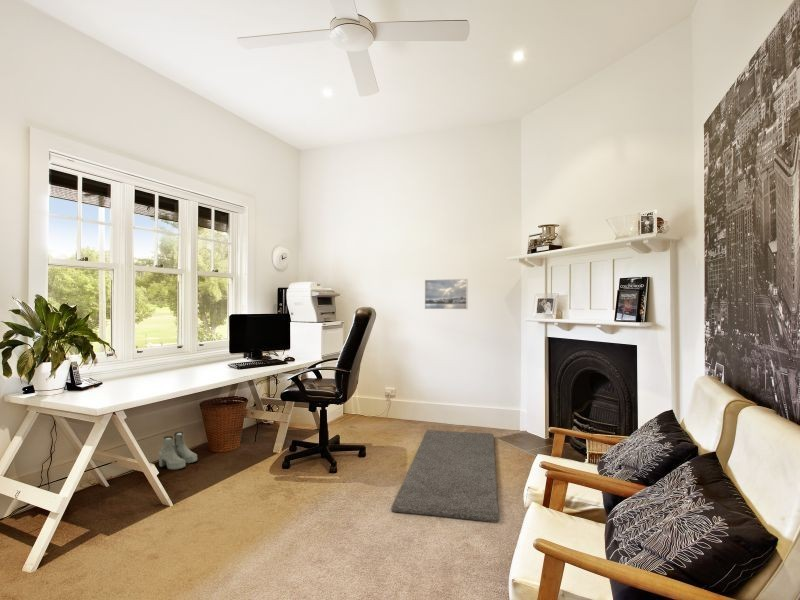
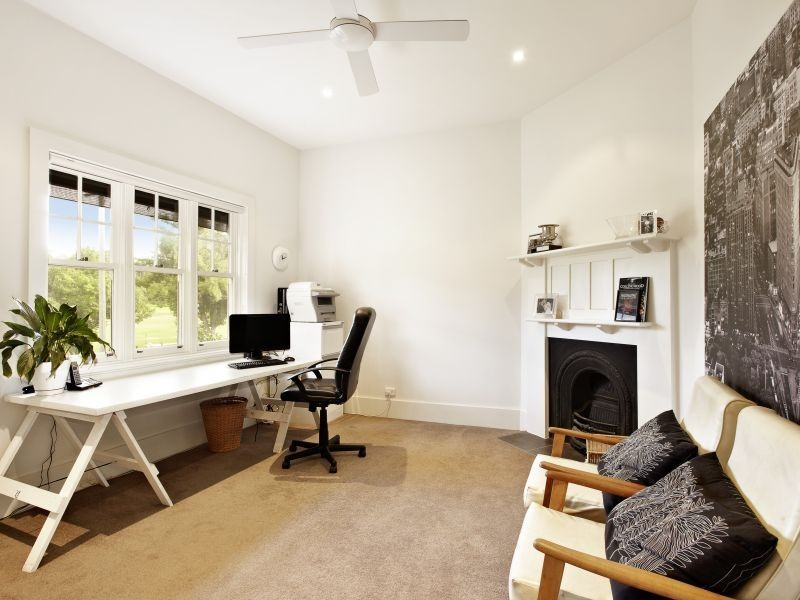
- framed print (445, 294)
- rug (453, 463)
- boots (178, 449)
